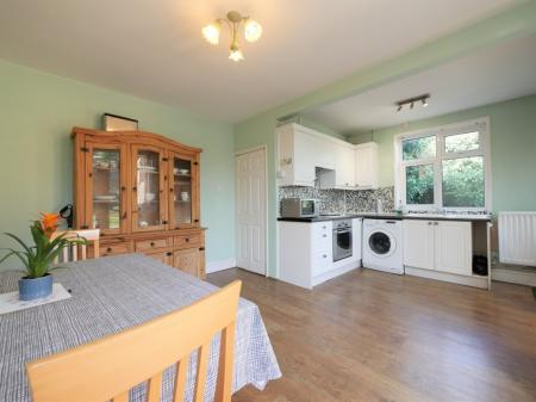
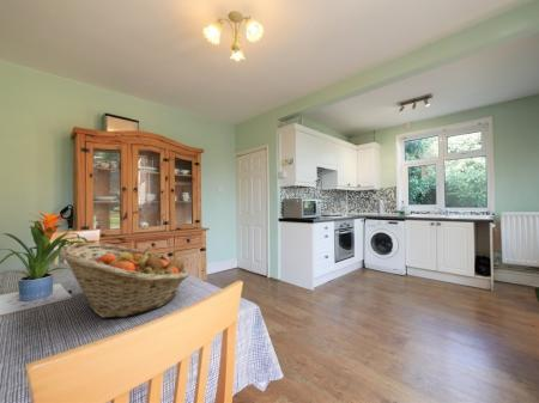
+ fruit basket (129, 269)
